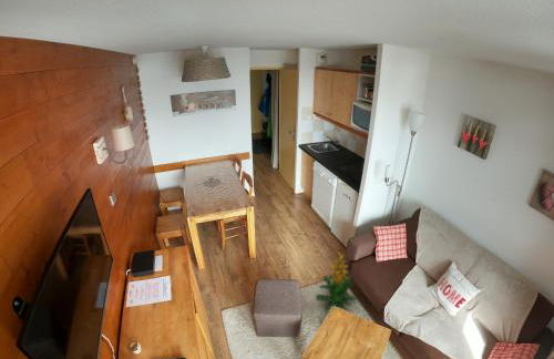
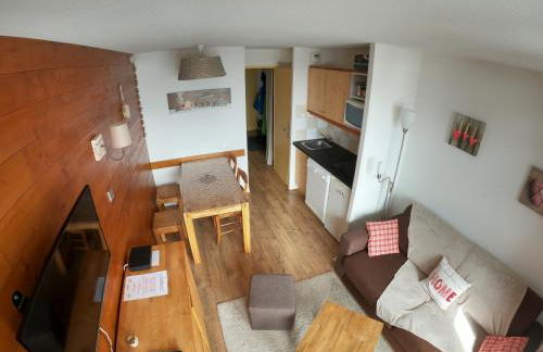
- indoor plant (338, 279)
